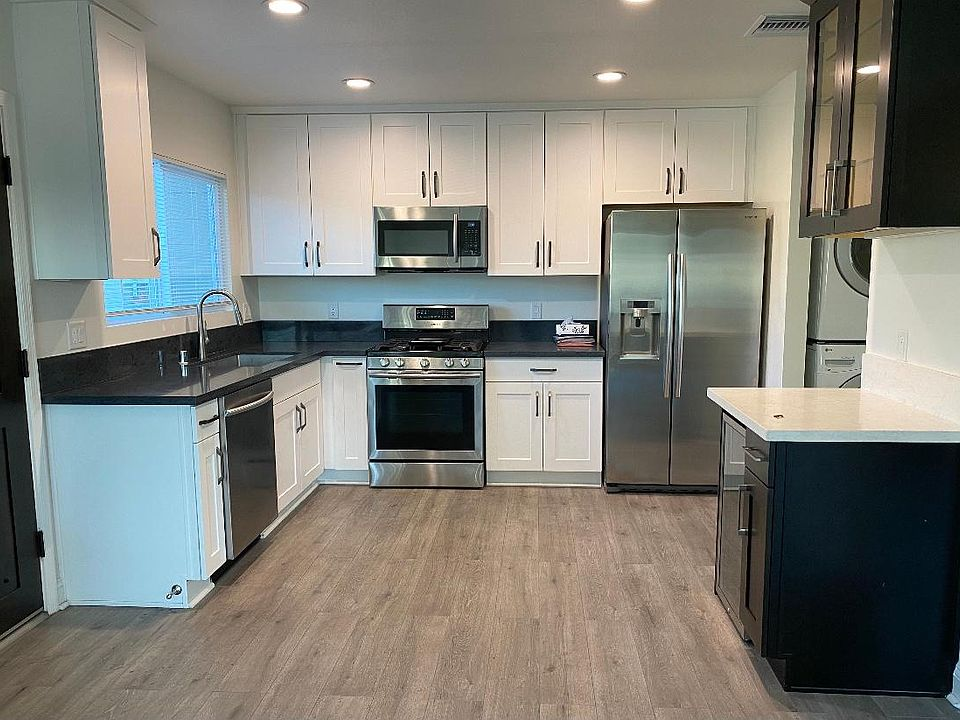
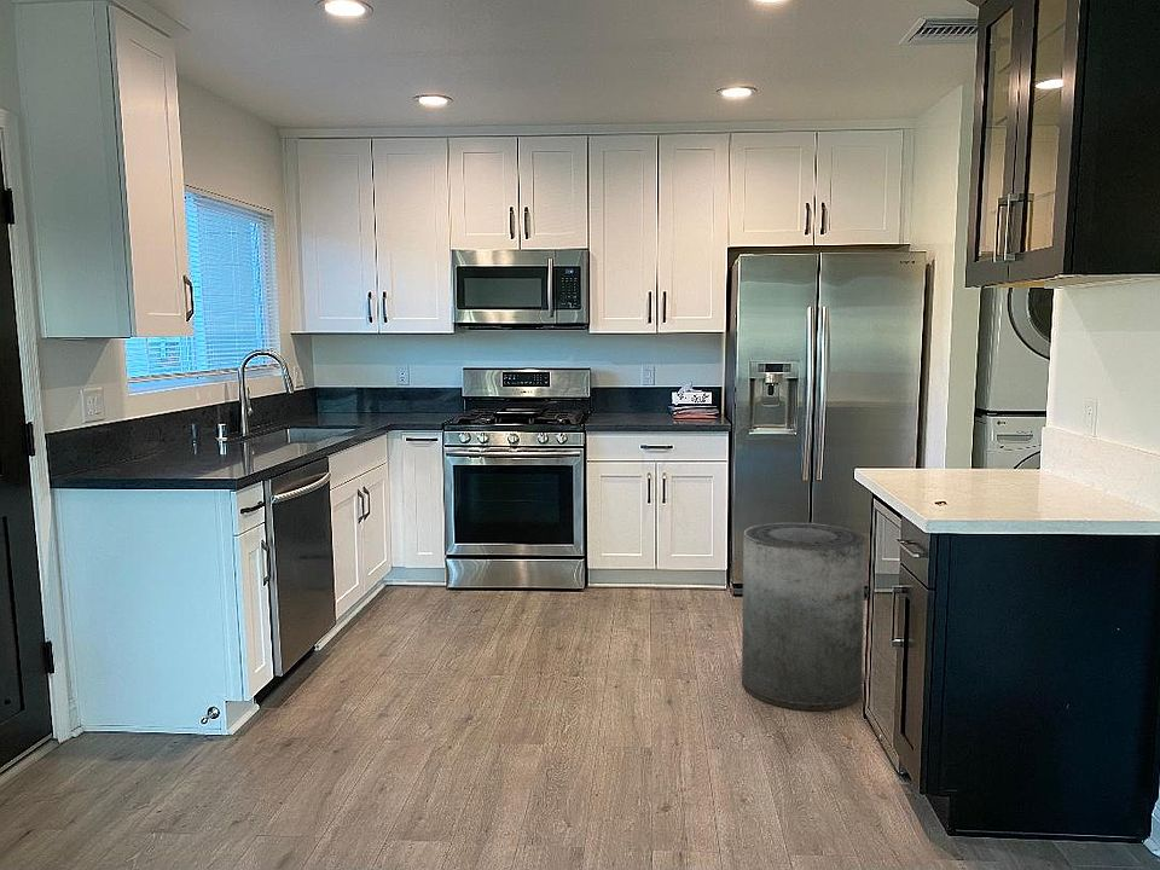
+ trash can (801, 610)
